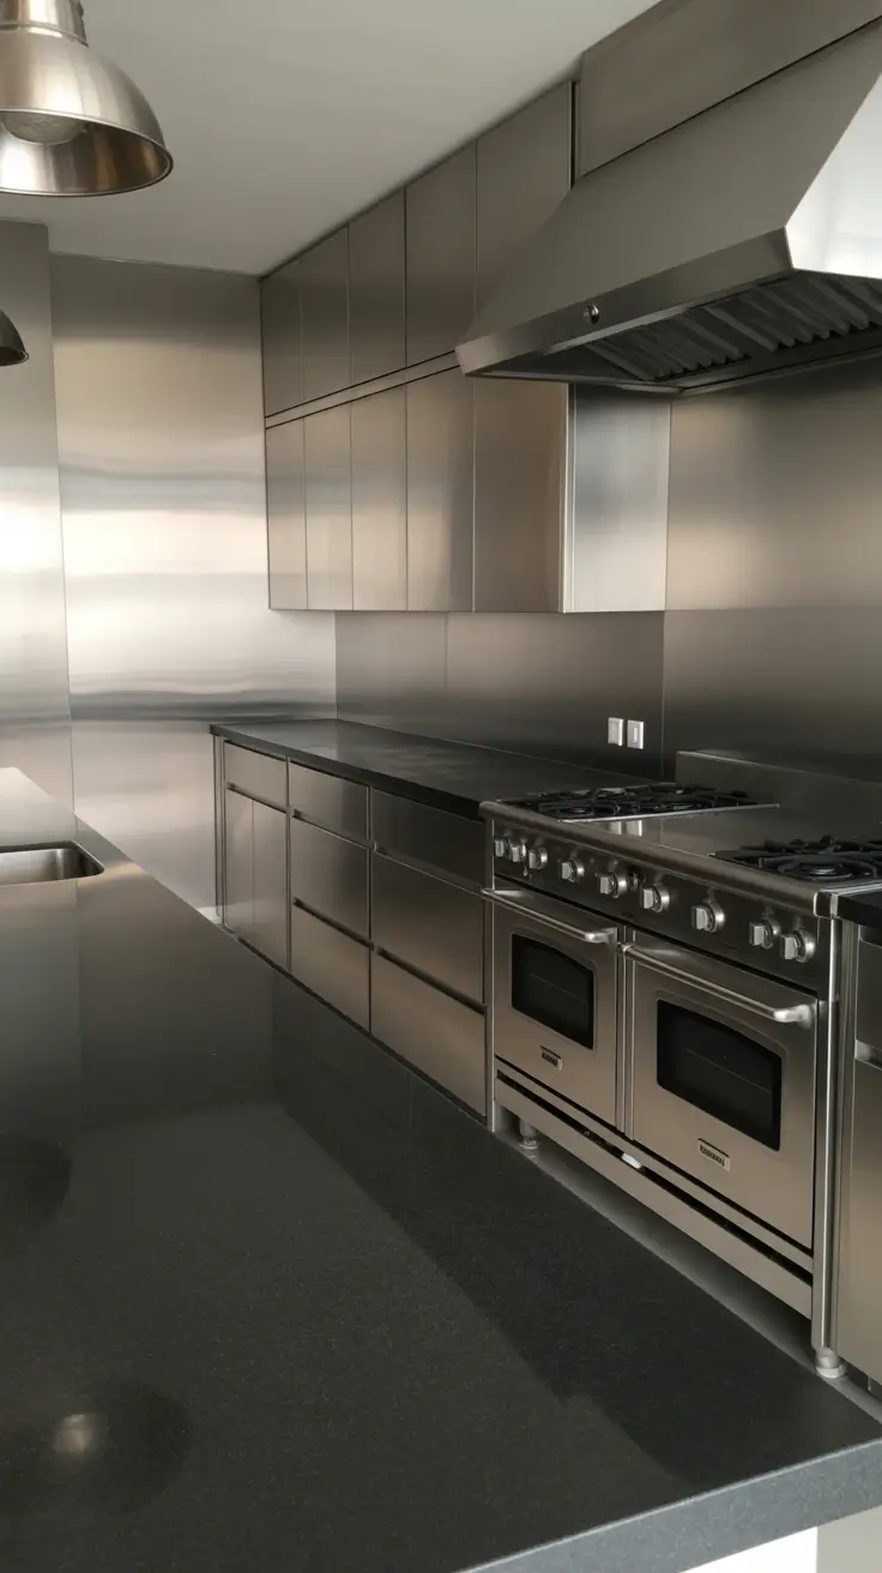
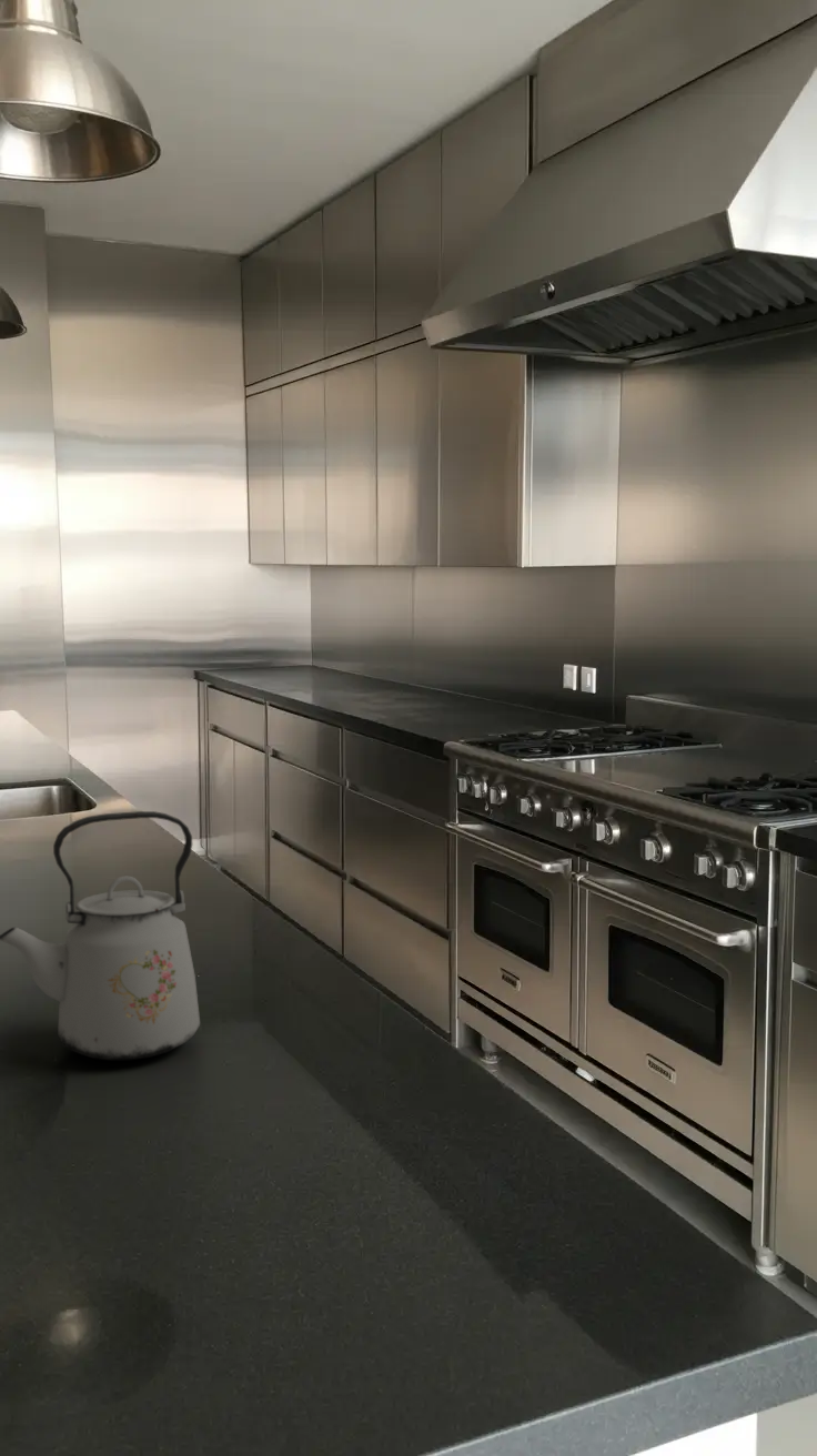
+ kettle (99, 933)
